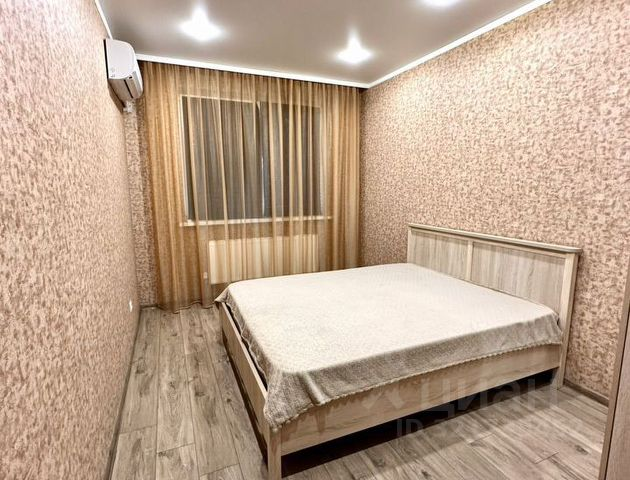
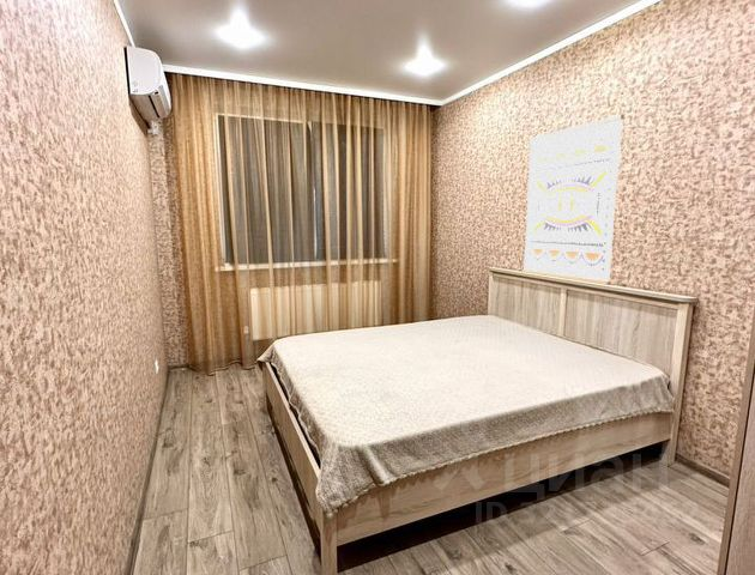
+ wall art (566, 204)
